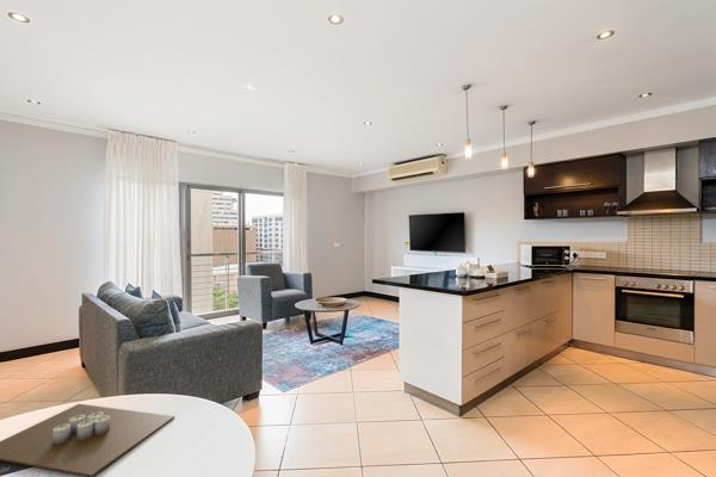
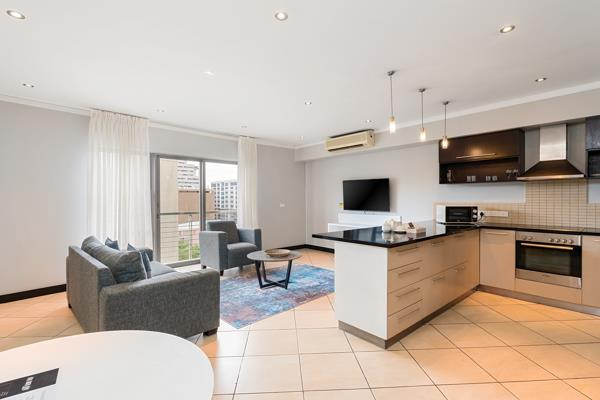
- candle (84, 426)
